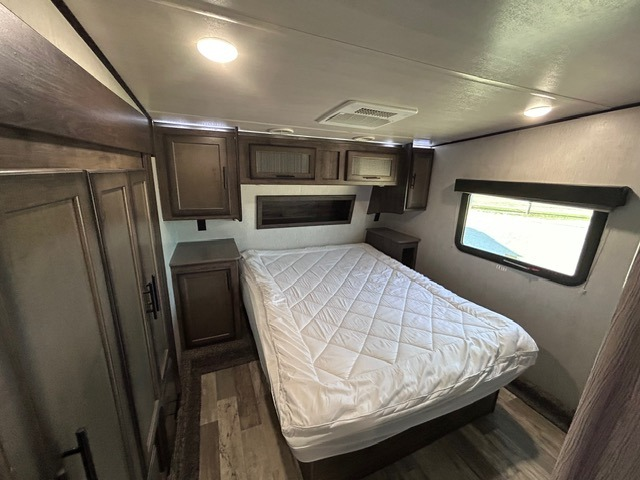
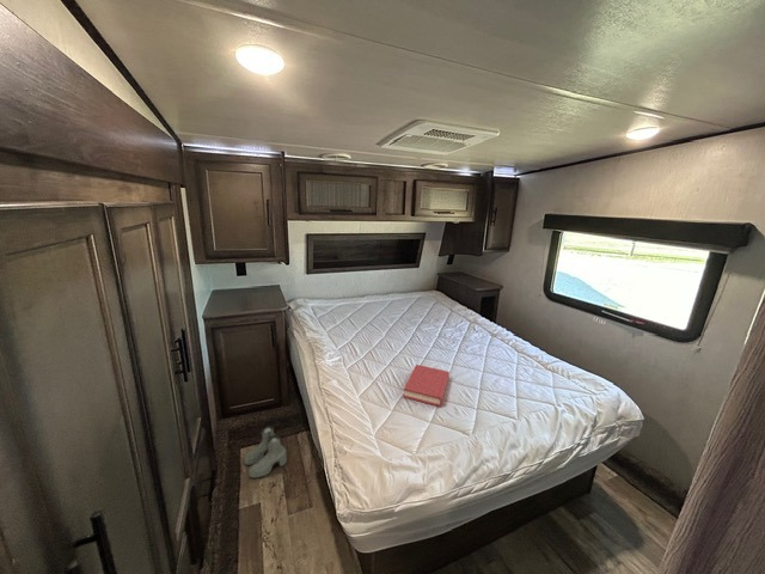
+ hardback book (427, 383)
+ boots (264, 450)
